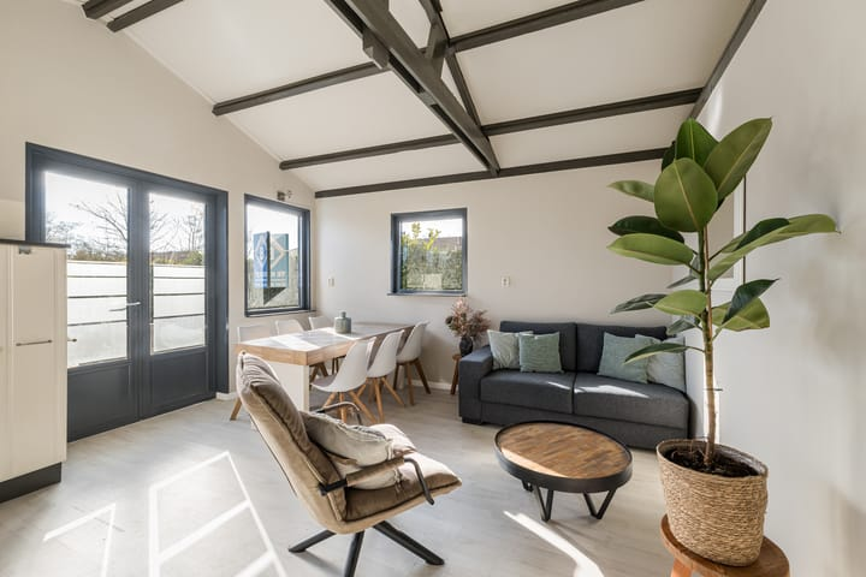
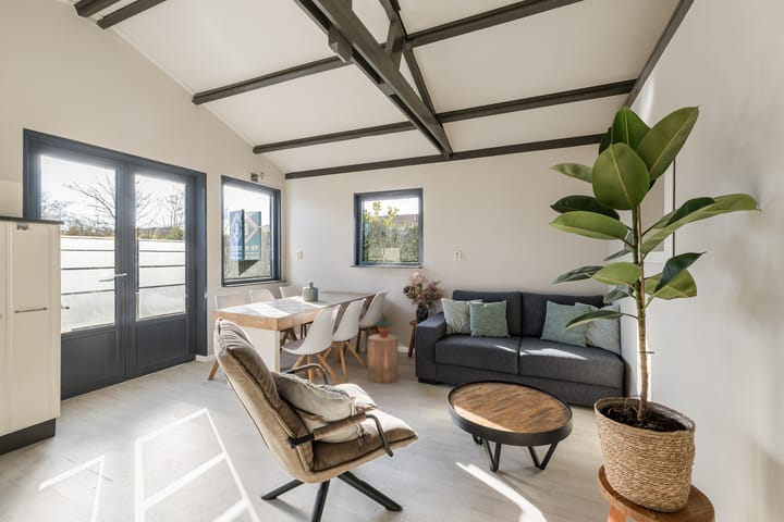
+ stool (382, 357)
+ potted plant (383, 325)
